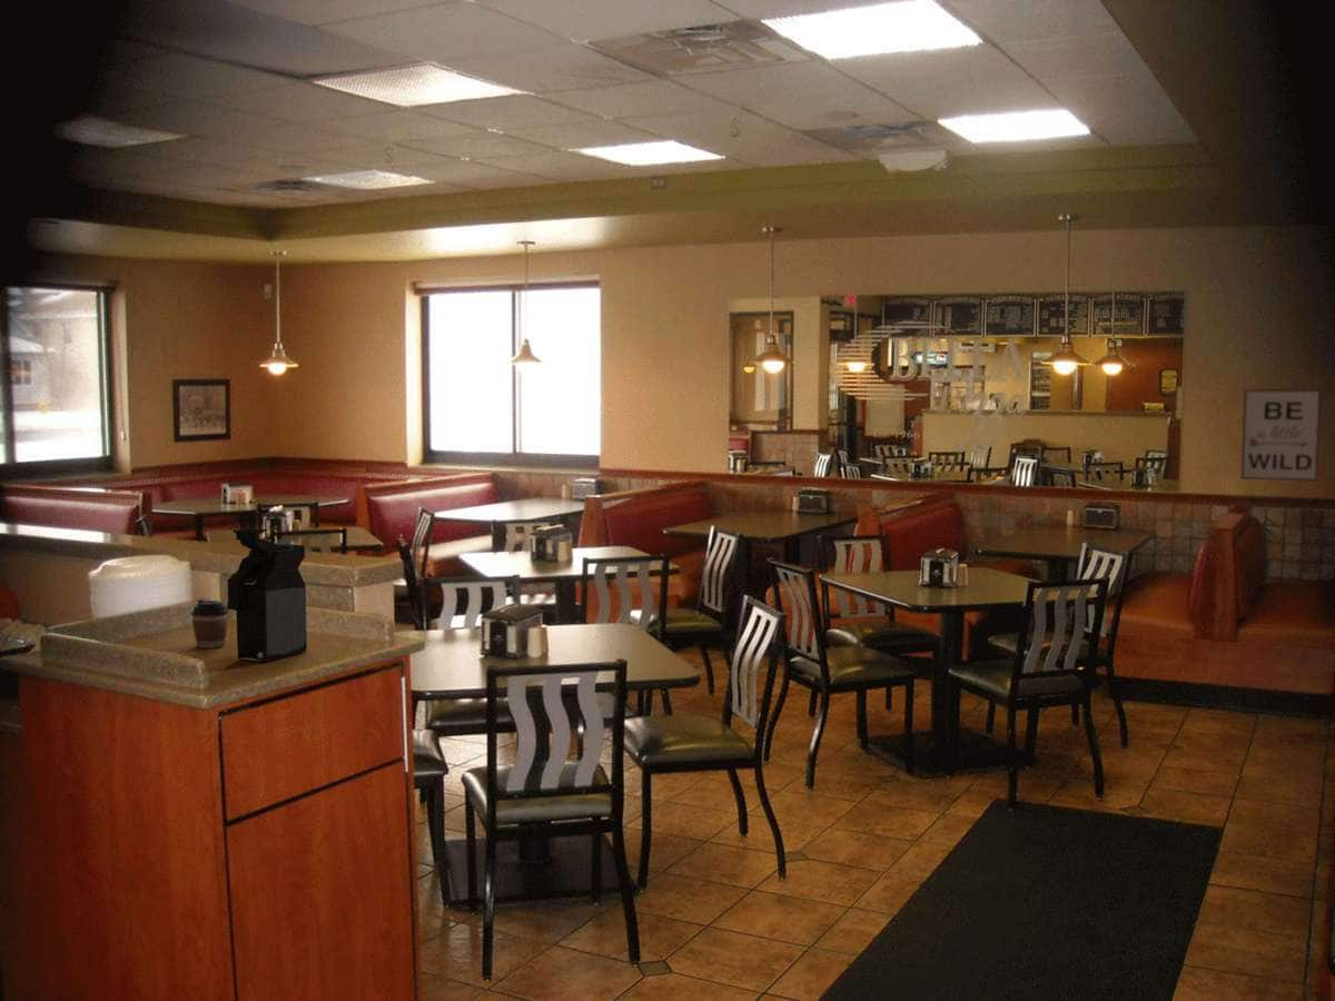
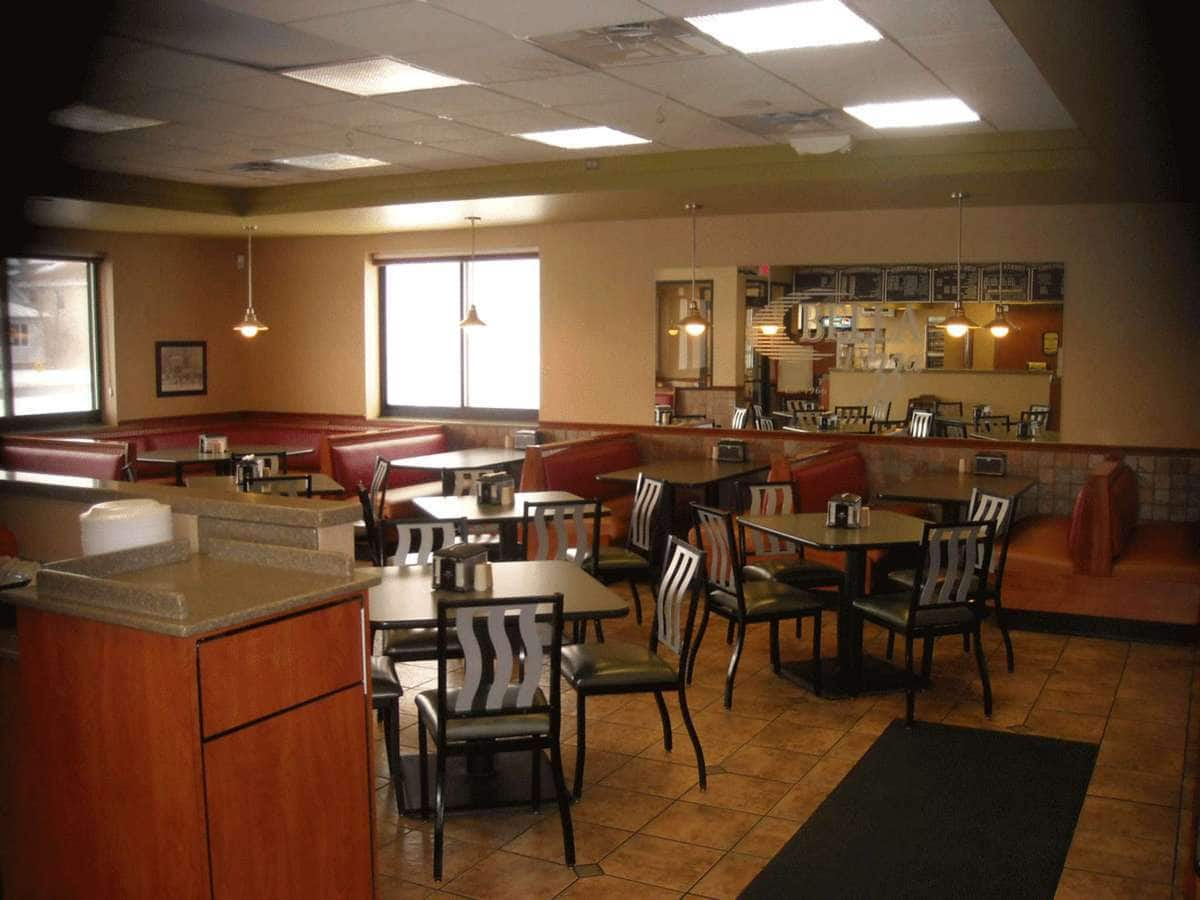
- wall art (1279, 435)
- coffee cup (209, 622)
- coffee maker (268, 592)
